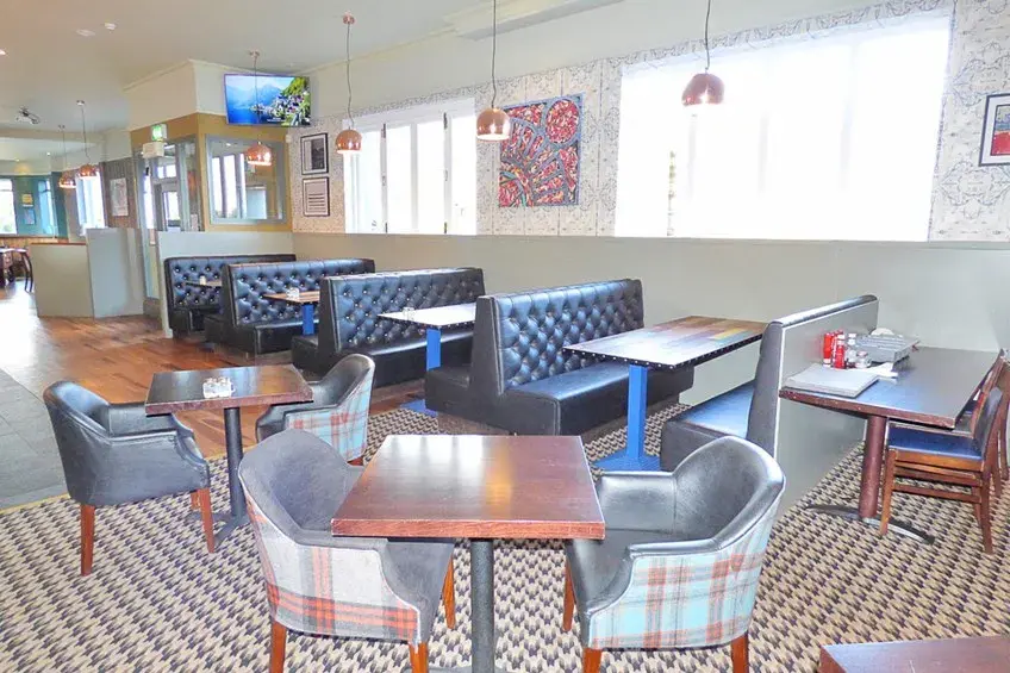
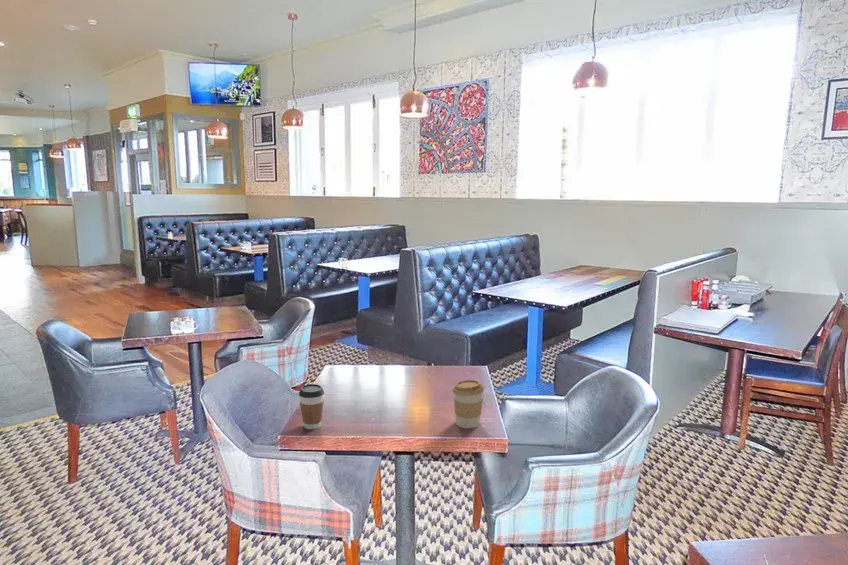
+ coffee cup (467, 403)
+ coffee cup (311, 407)
